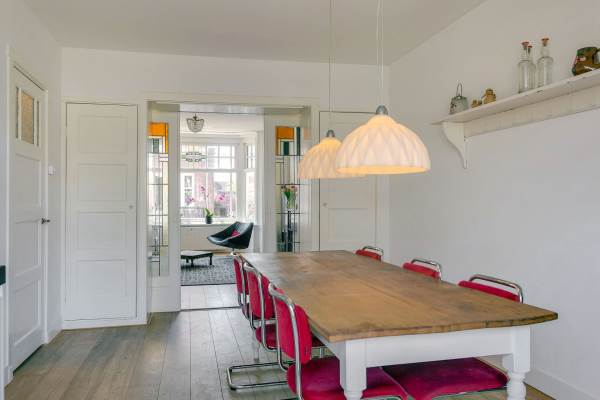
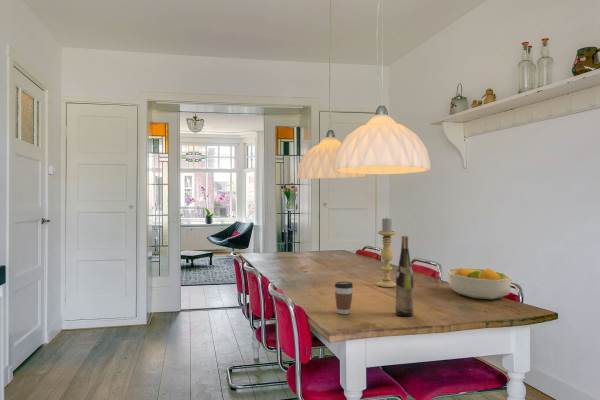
+ wine bottle (404, 275)
+ candle holder (386, 250)
+ fruit bowl (477, 279)
+ coffee cup (343, 297)
